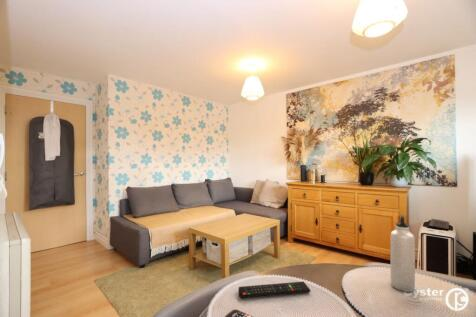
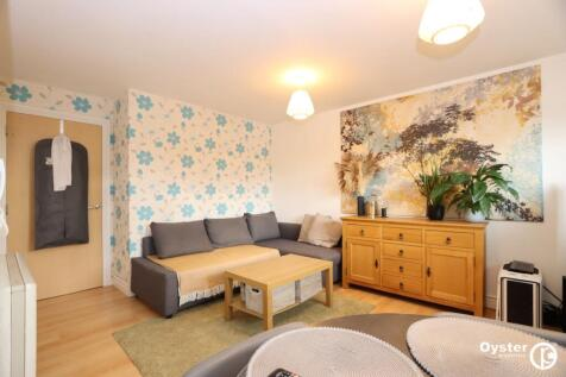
- water bottle (402, 251)
- remote control (273, 290)
